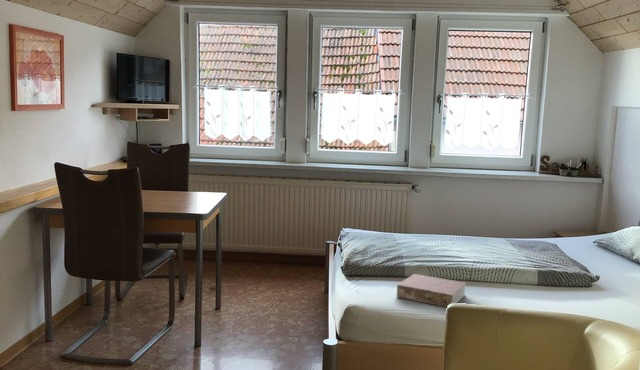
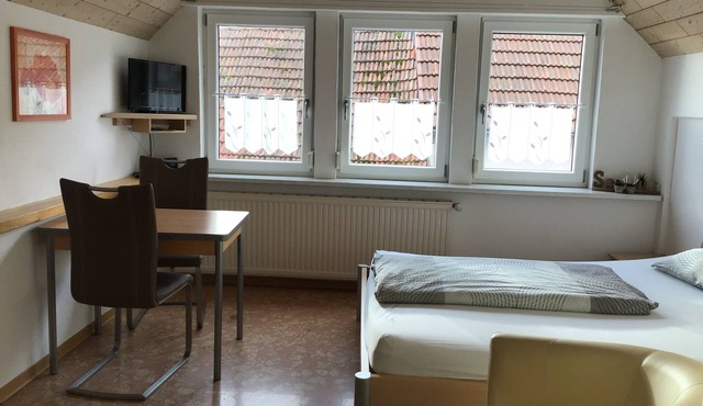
- book (431, 289)
